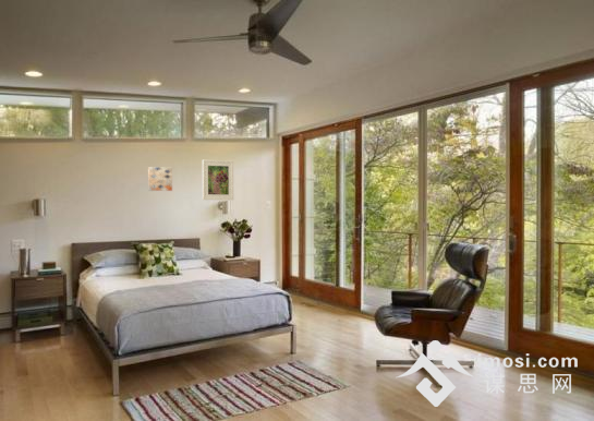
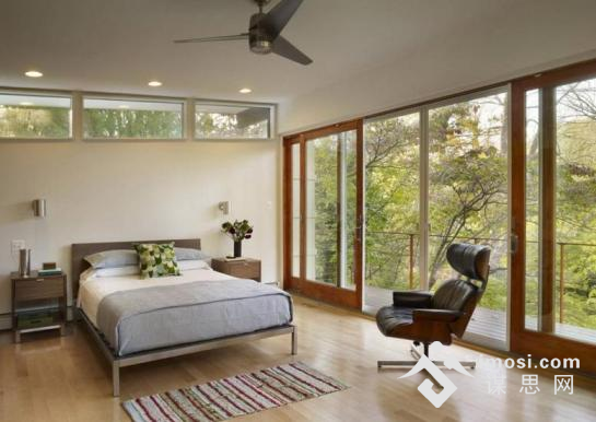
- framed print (218, 180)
- wall art (160, 179)
